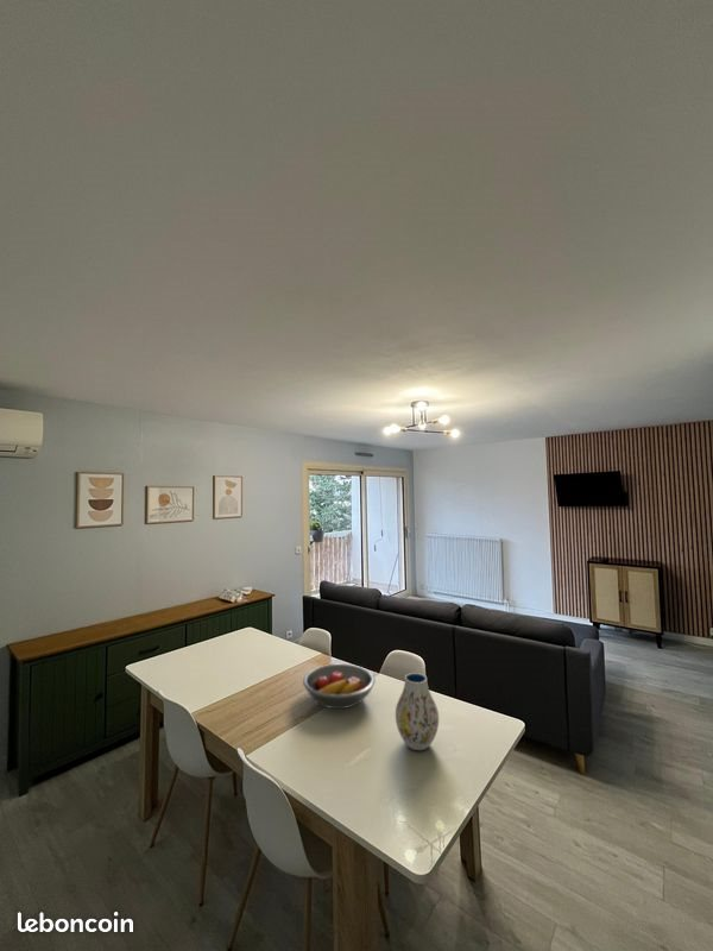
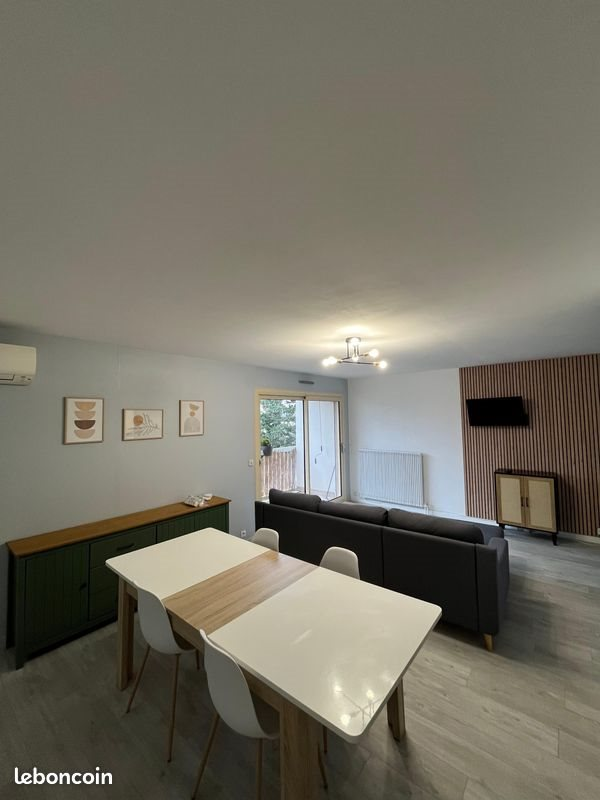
- vase (416, 711)
- fruit bowl (339, 686)
